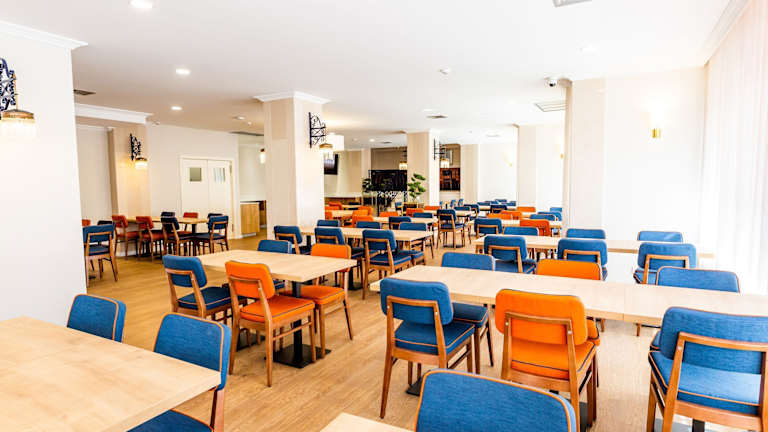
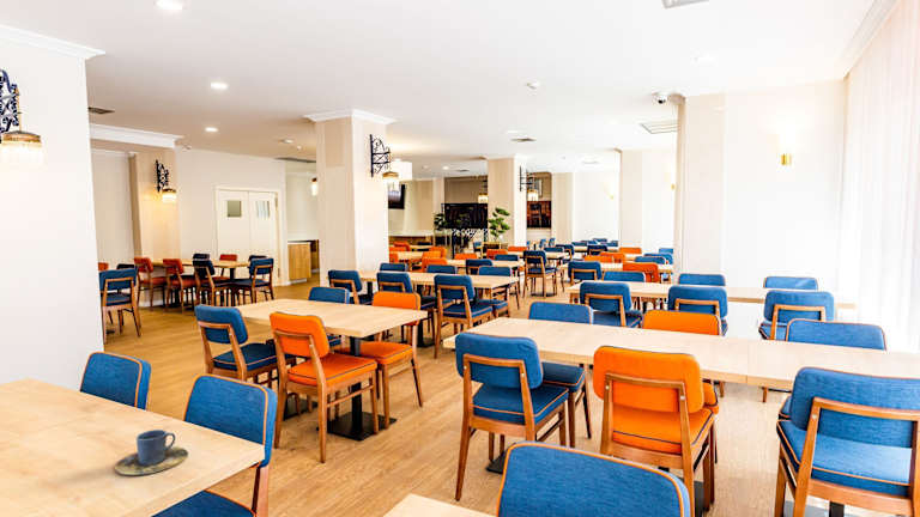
+ cup (152, 446)
